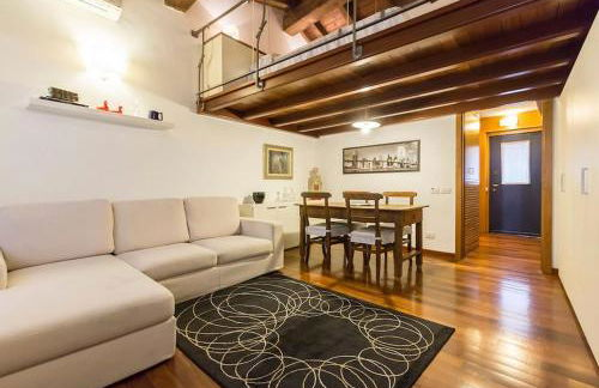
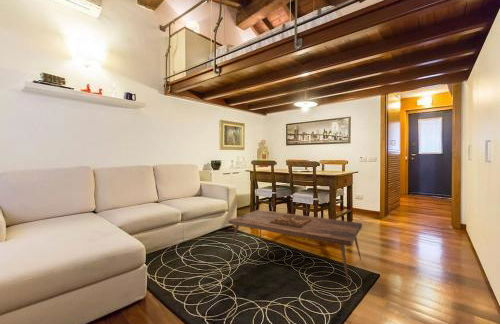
+ coffee table (293, 235)
